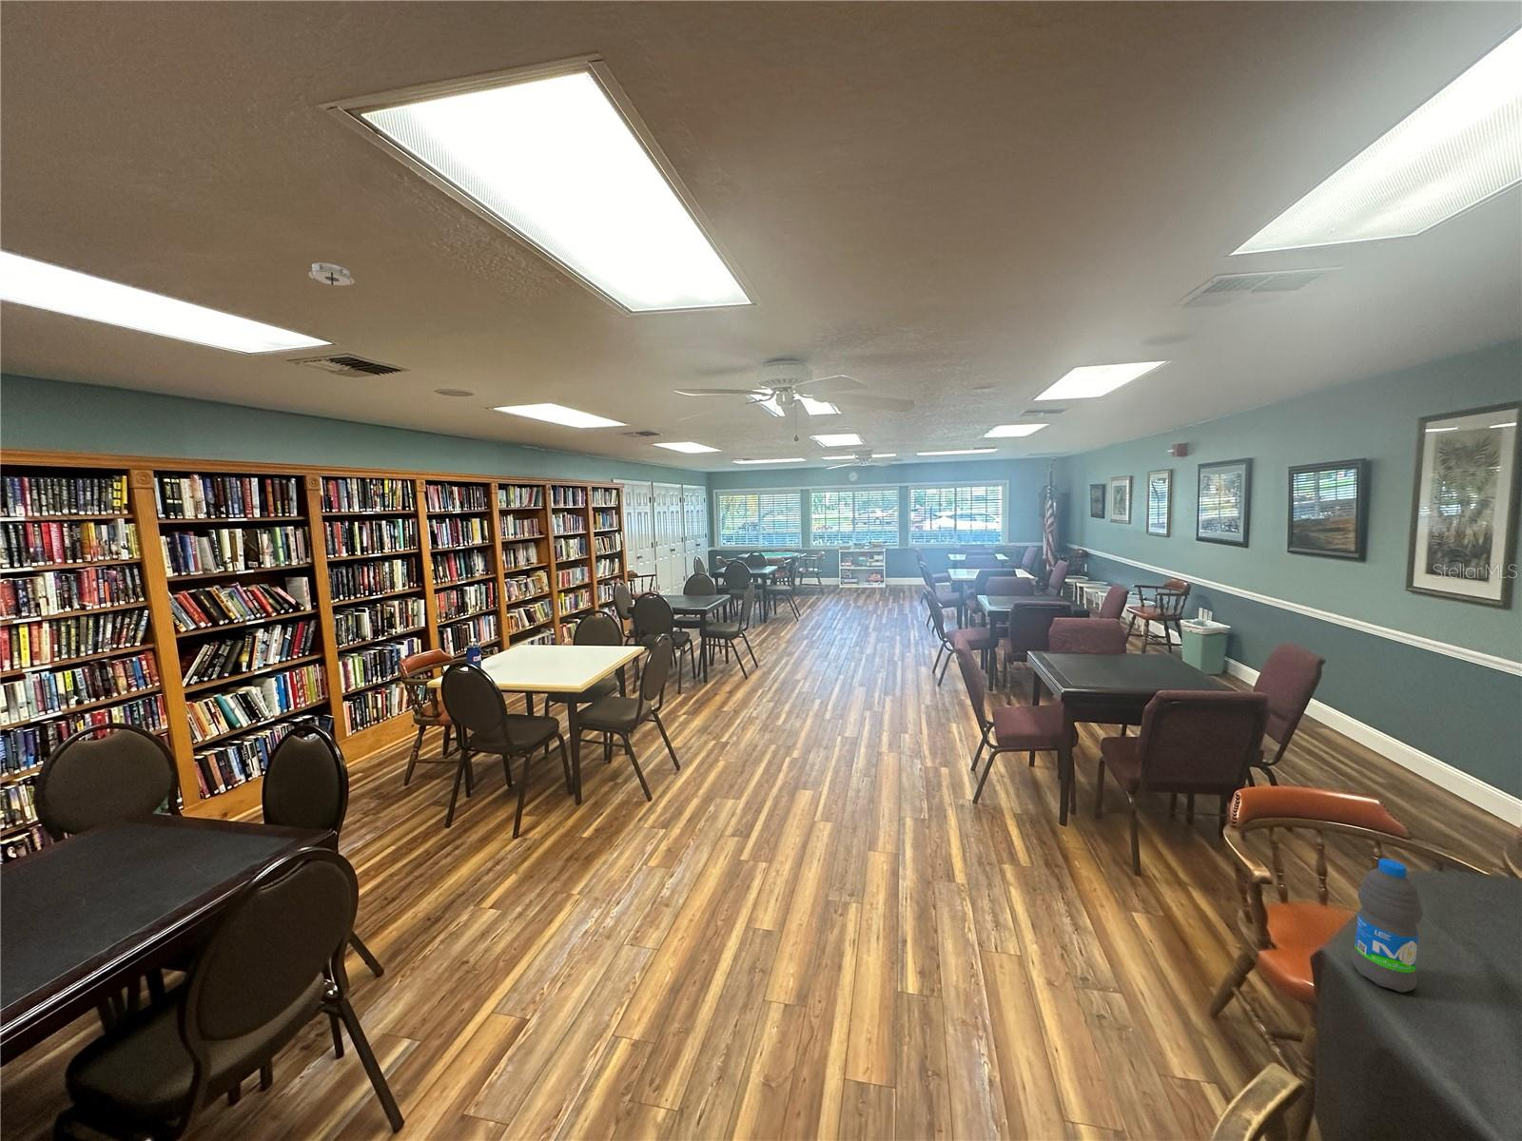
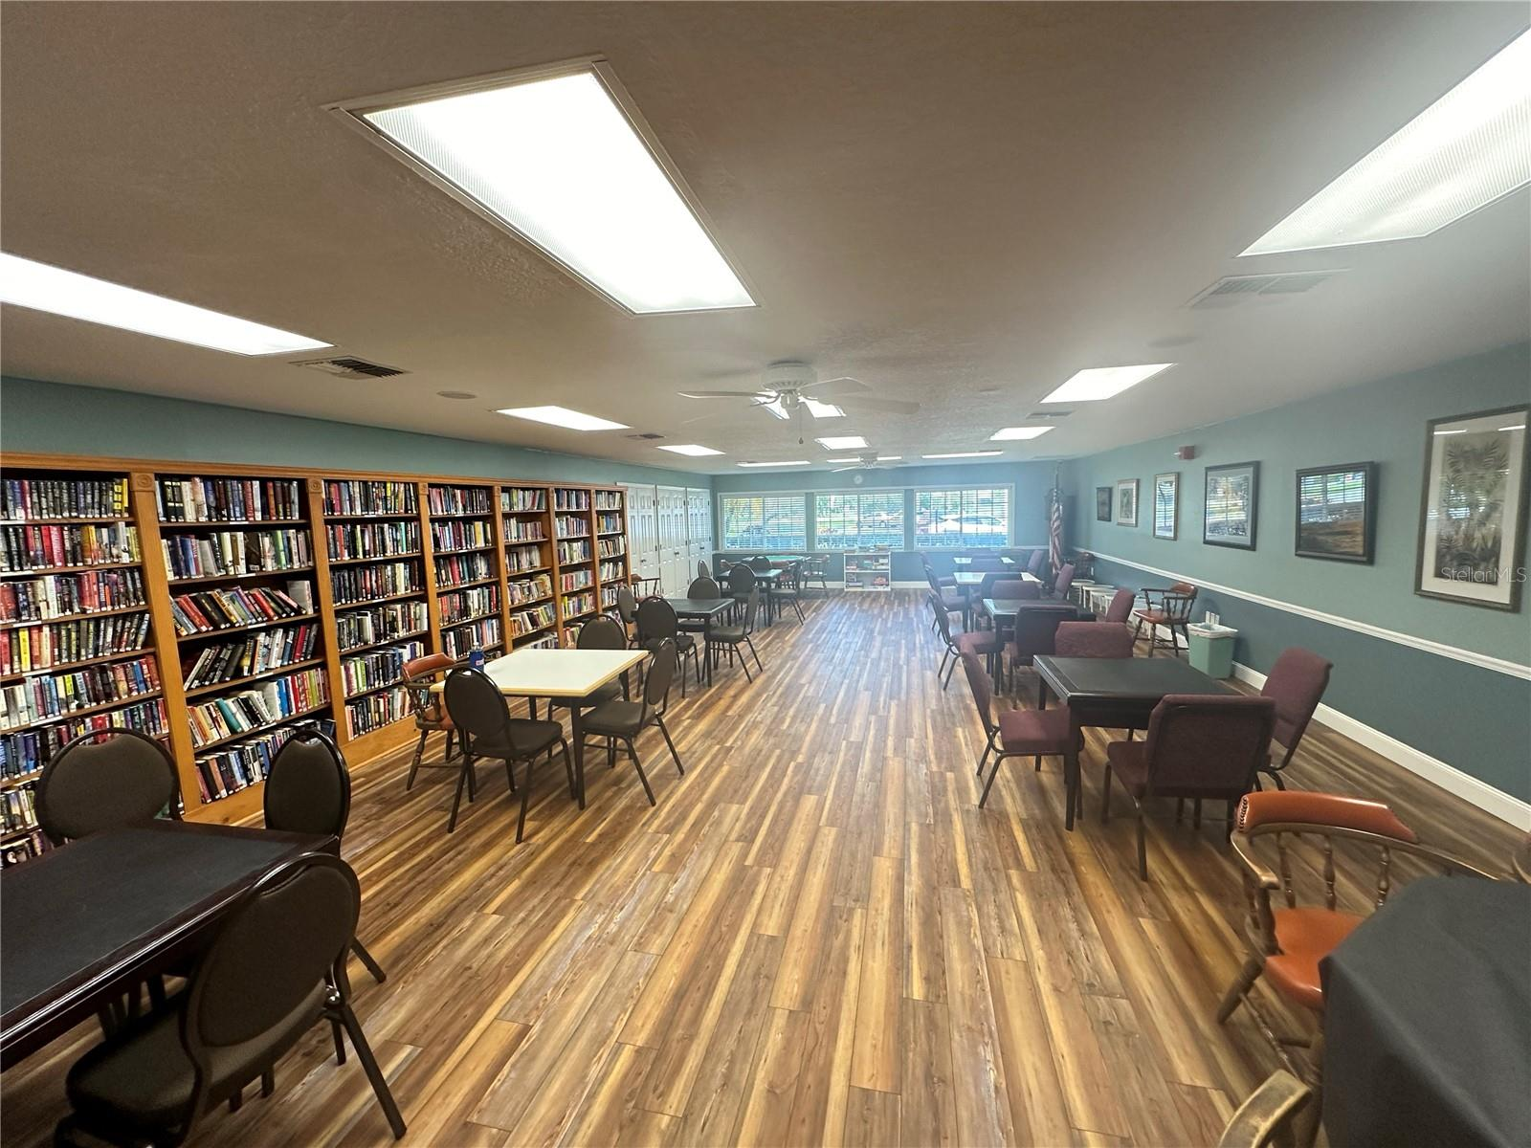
- smoke detector (330, 273)
- water bottle (1387, 920)
